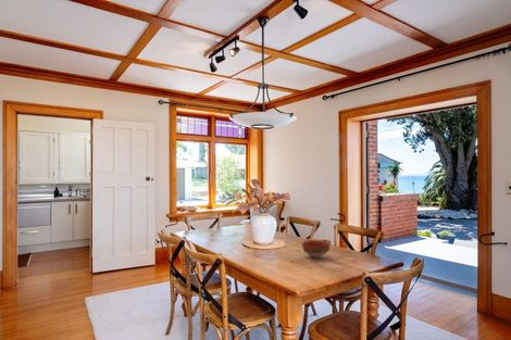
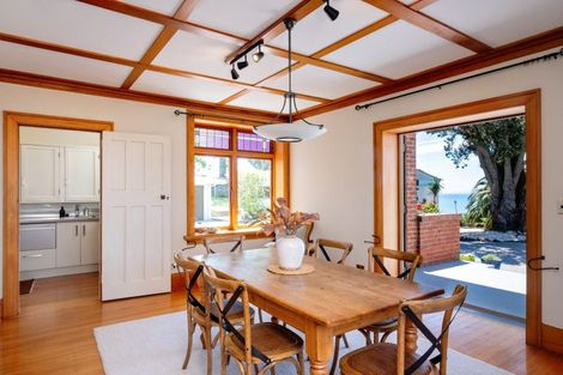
- bowl (315, 249)
